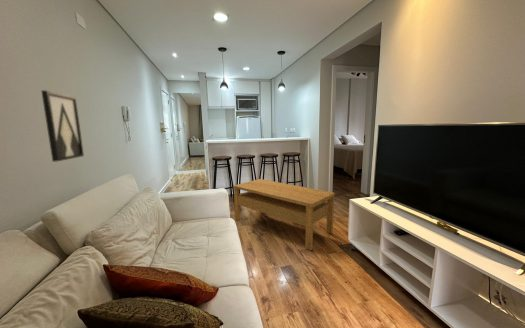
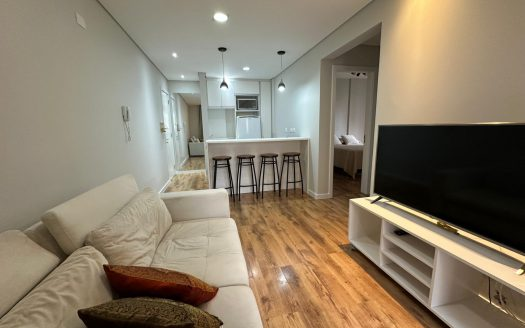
- wall art (65, 127)
- coffee table (280, 207)
